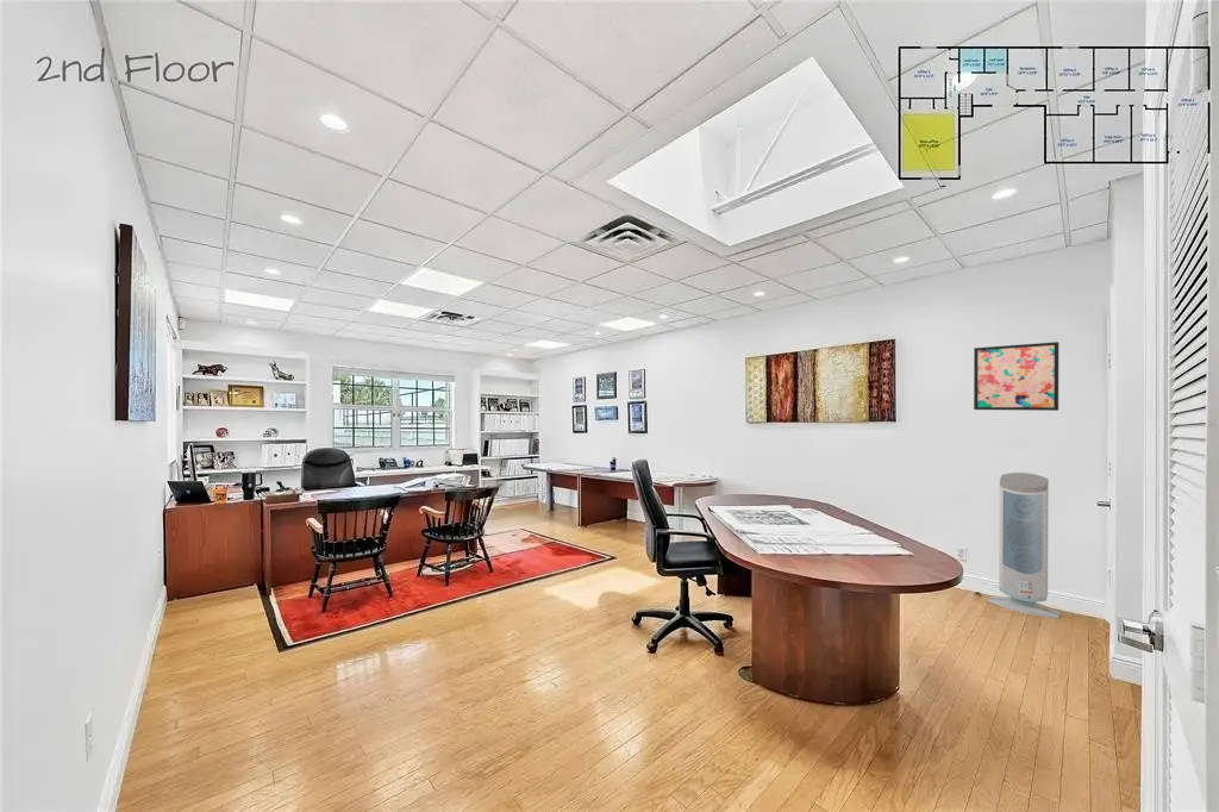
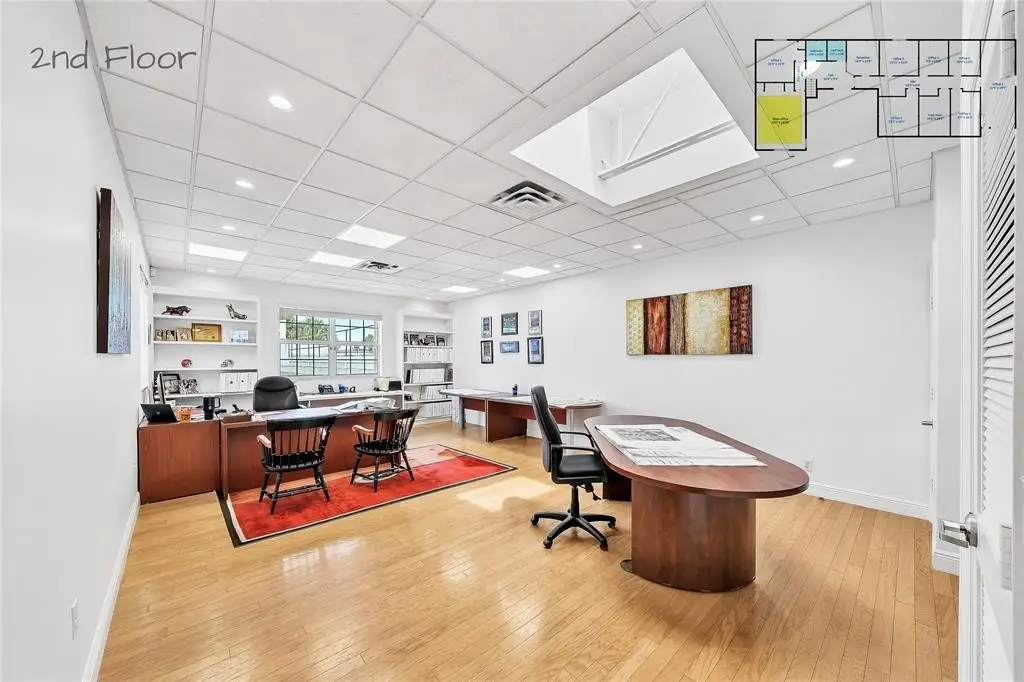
- wall art (1014, 377)
- air purifier (1023, 541)
